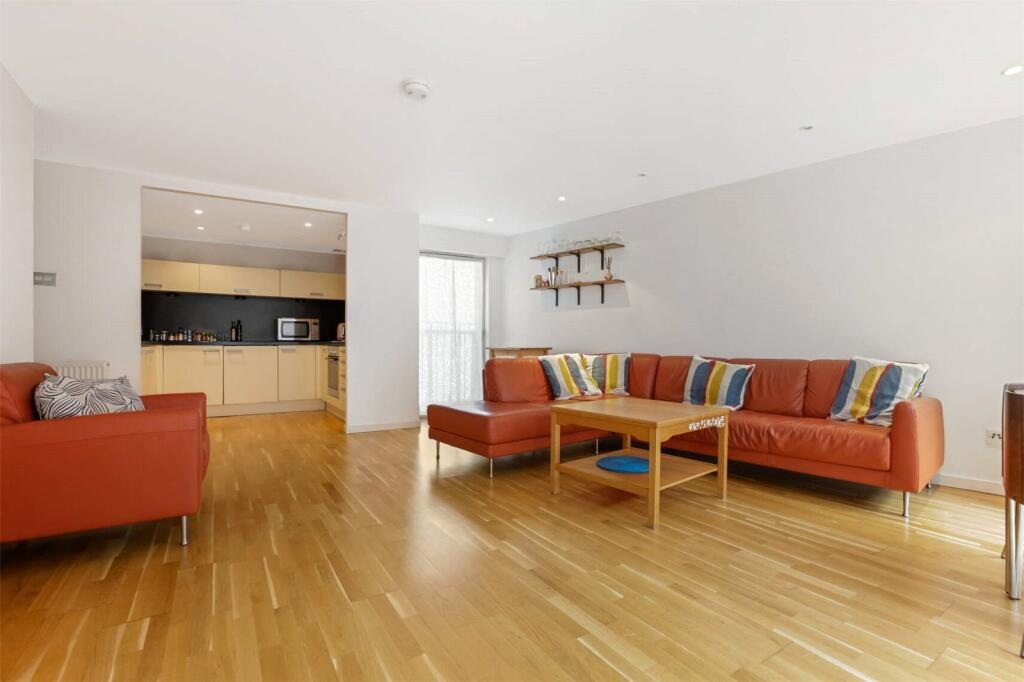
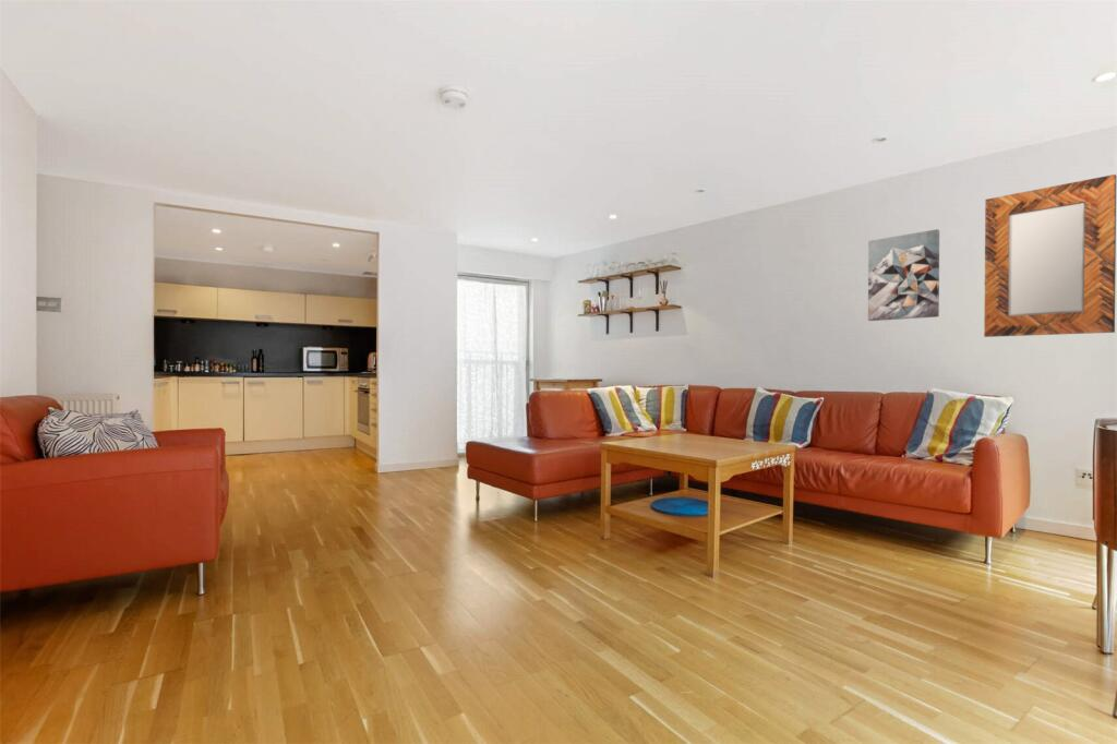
+ wall art (902, 277)
+ home mirror (1045, 261)
